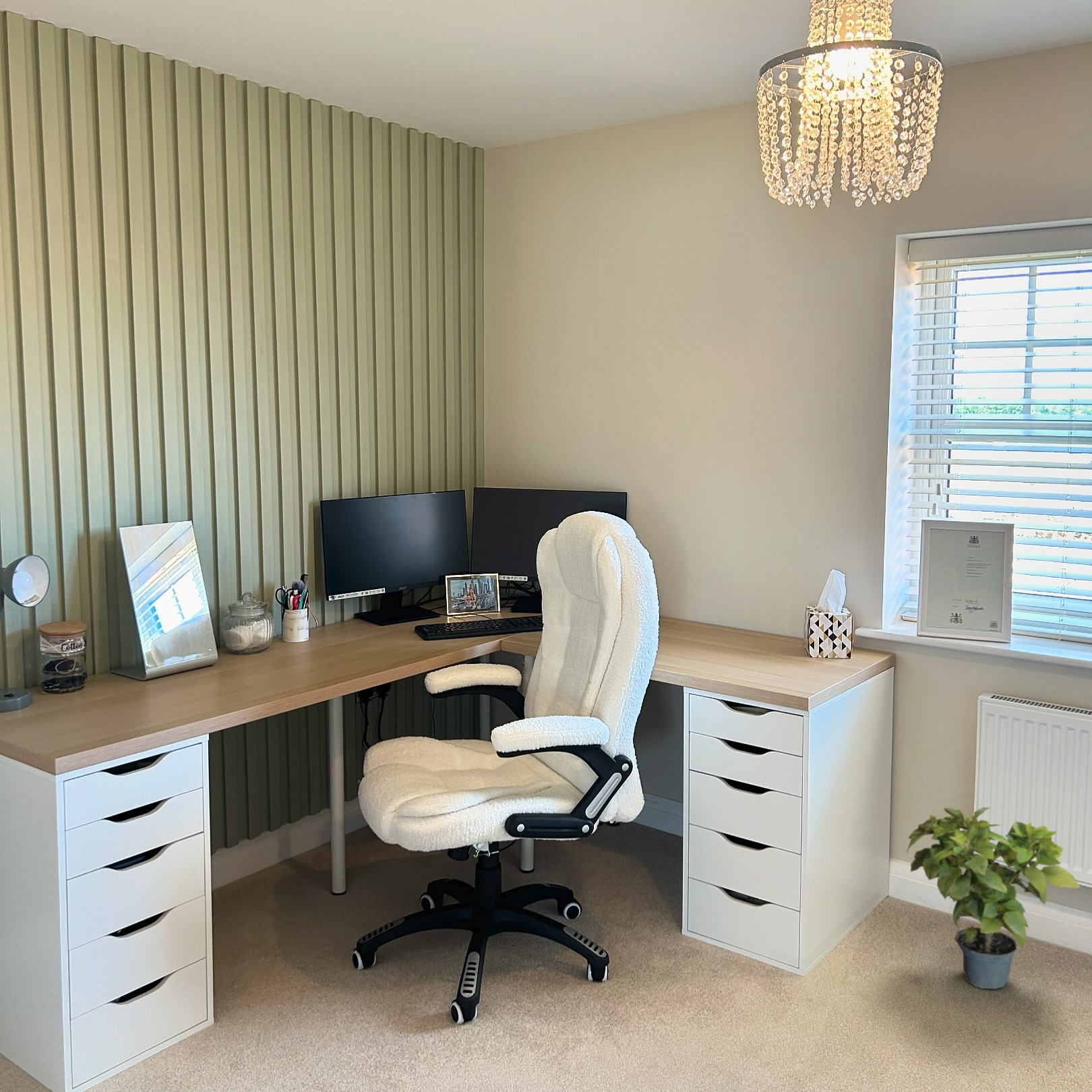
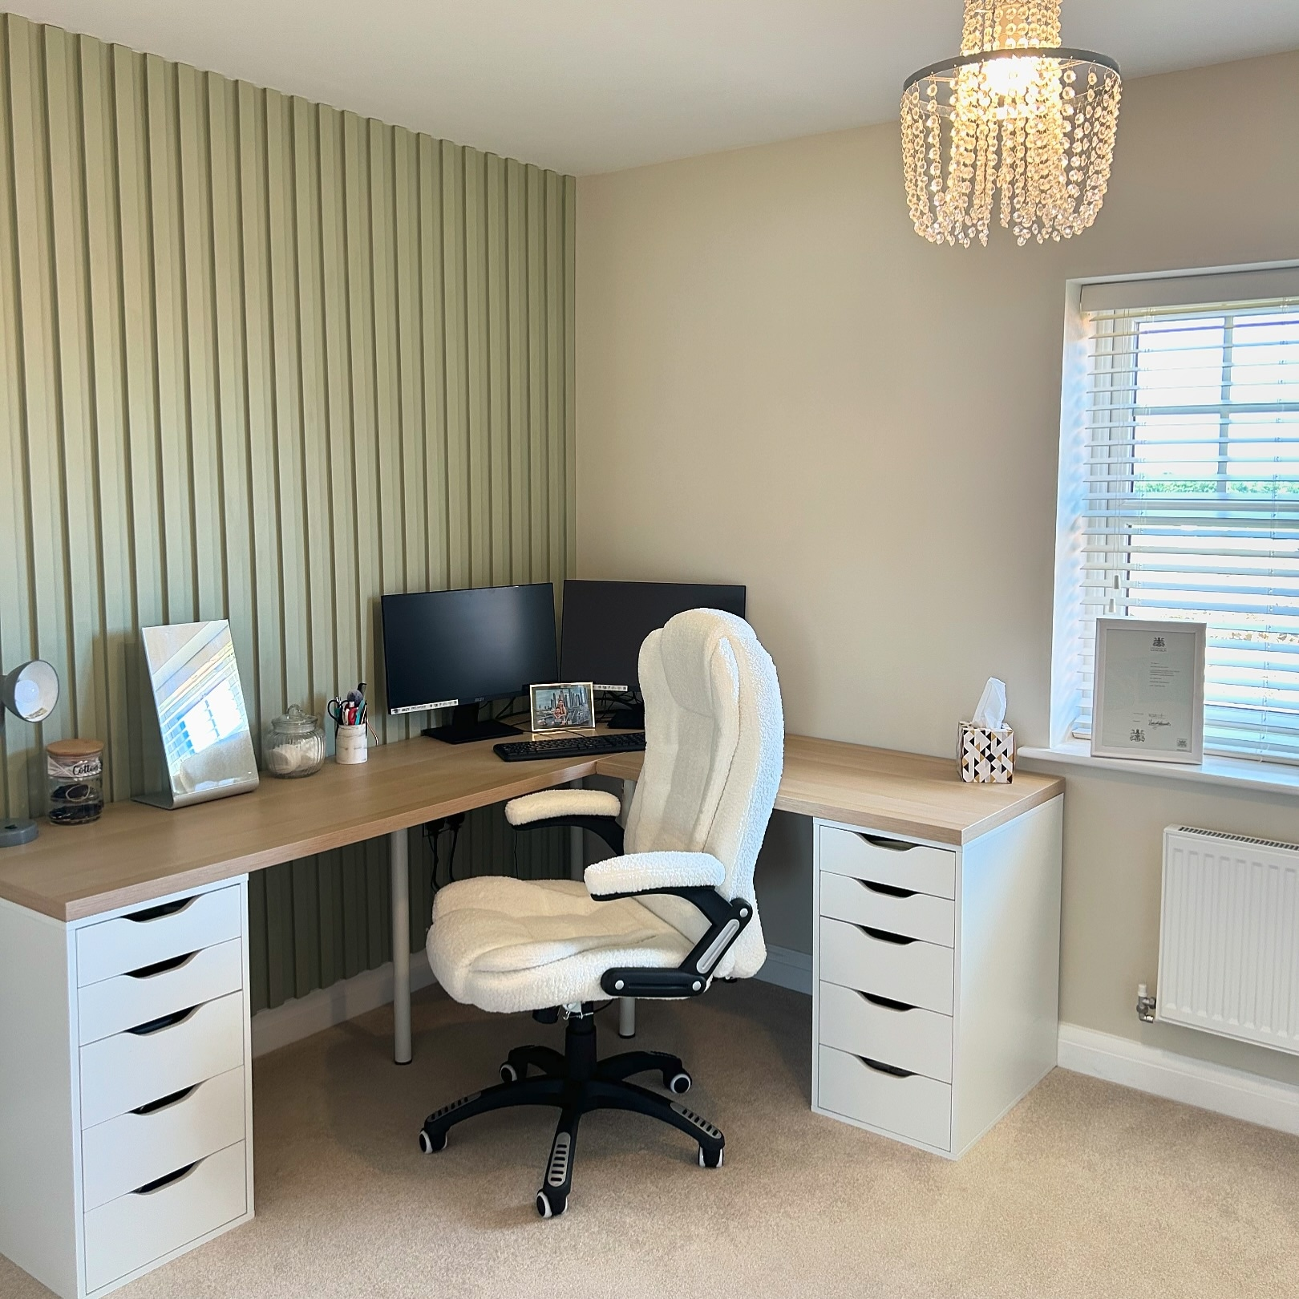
- potted plant (981, 892)
